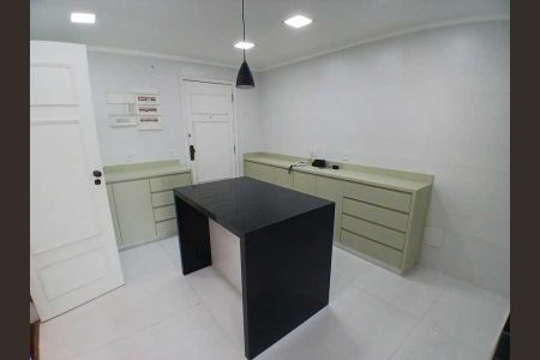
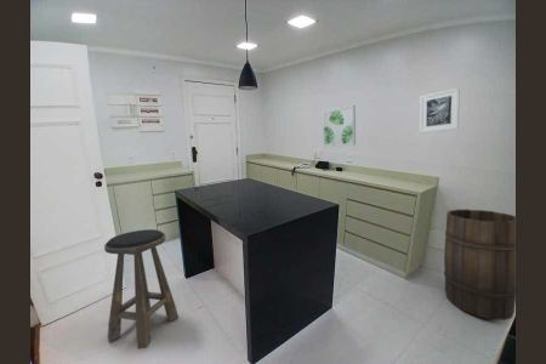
+ wooden barrel (478, 260)
+ stool (140, 281)
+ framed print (438, 112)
+ wall art (337, 127)
